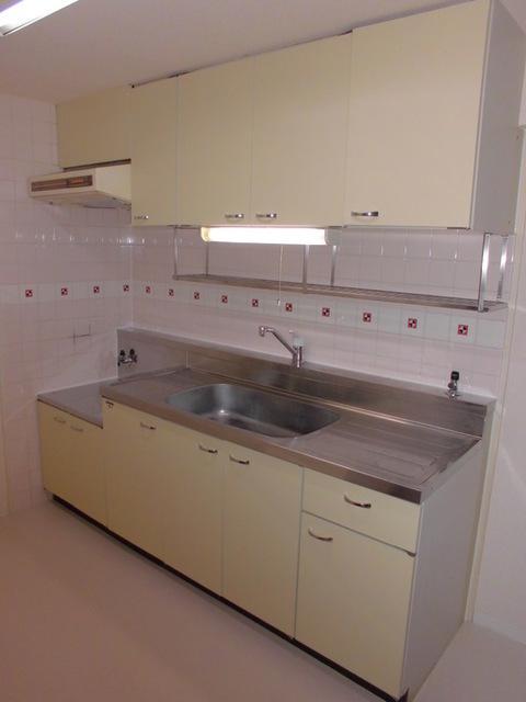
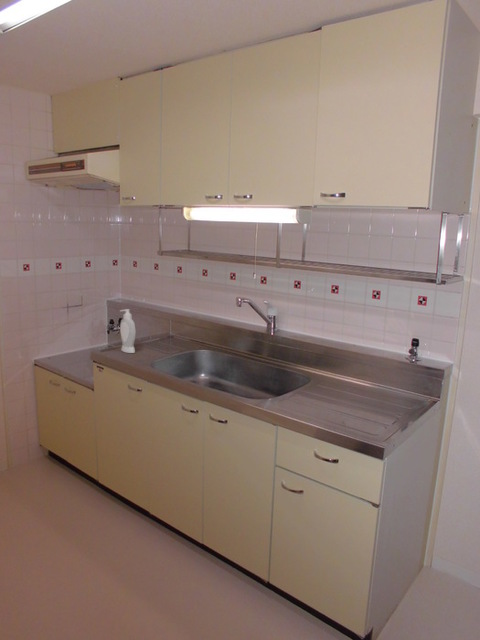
+ soap bottle (126, 330)
